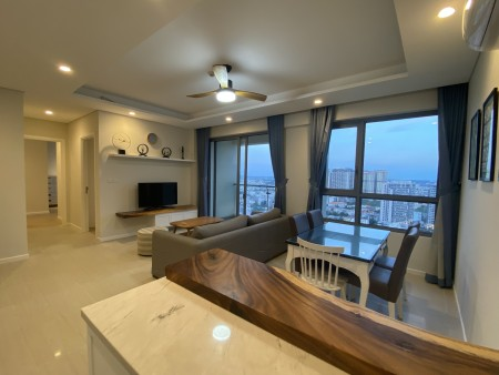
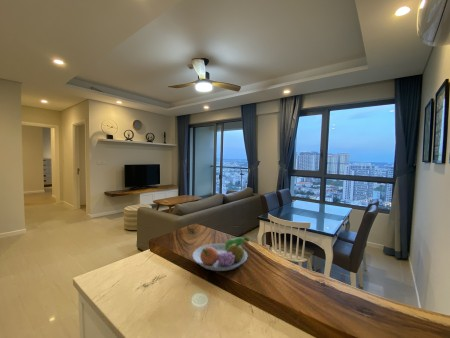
+ fruit bowl (222, 248)
